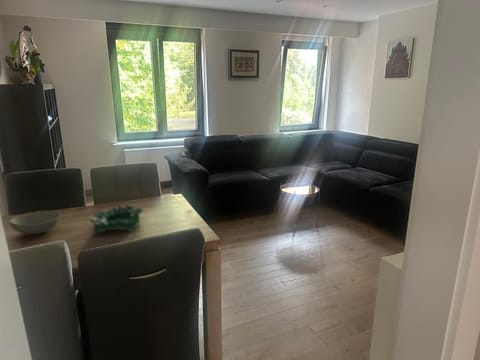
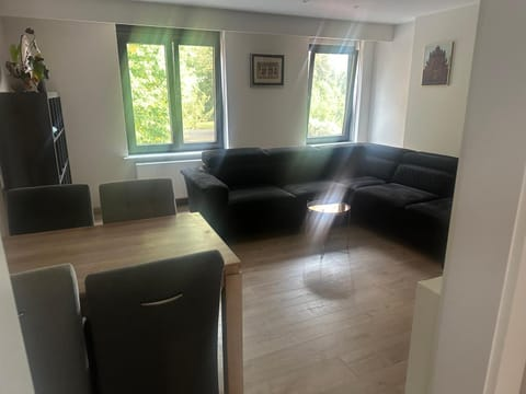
- decorative bowl (116, 219)
- bowl (37, 224)
